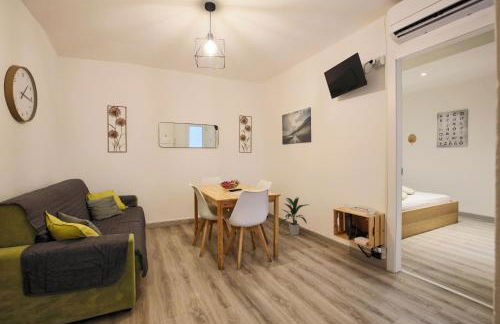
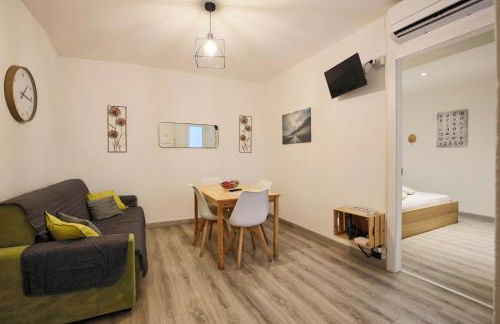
- indoor plant (292, 214)
